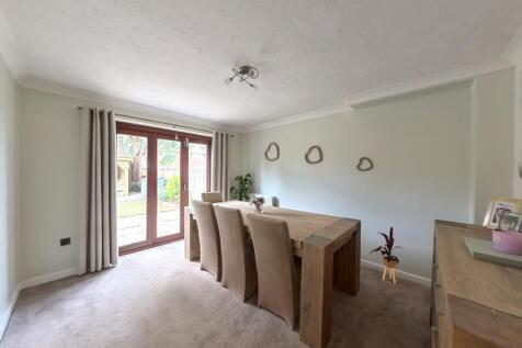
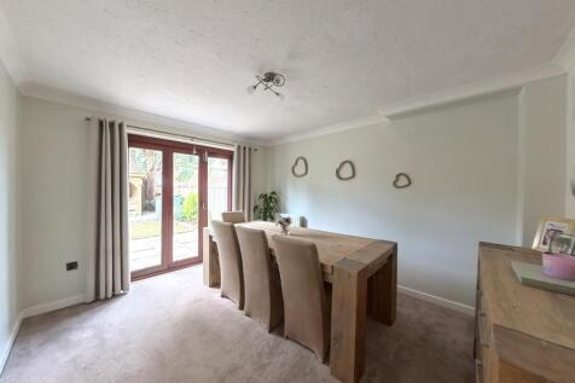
- house plant (386, 251)
